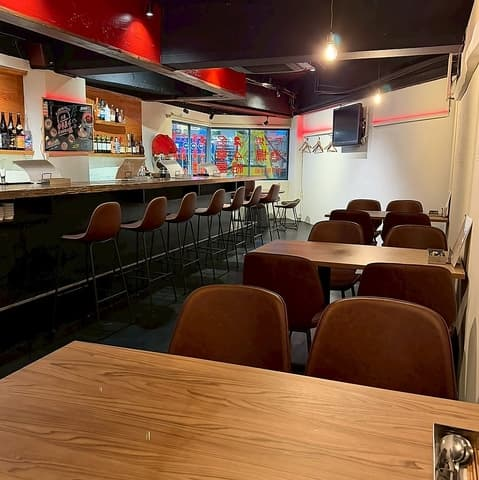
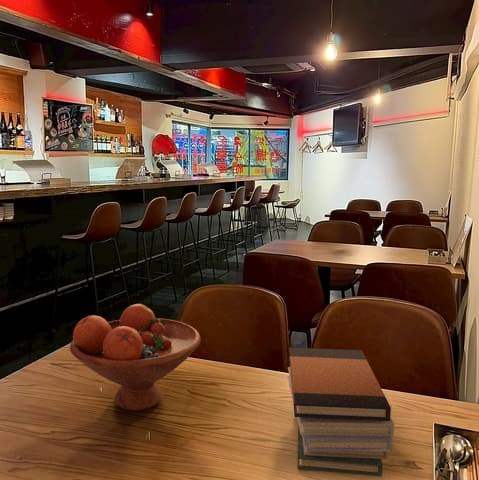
+ book stack (333, 405)
+ fruit bowl (137, 357)
